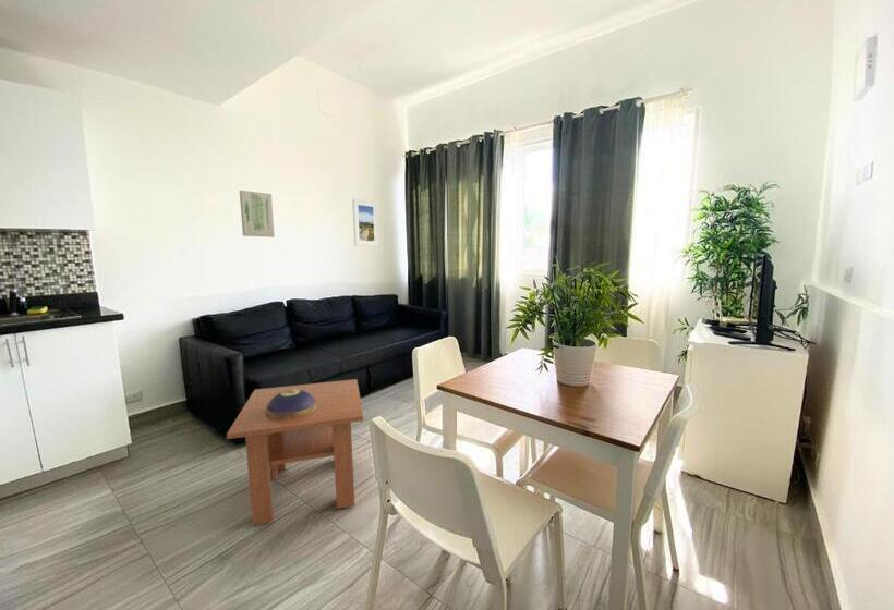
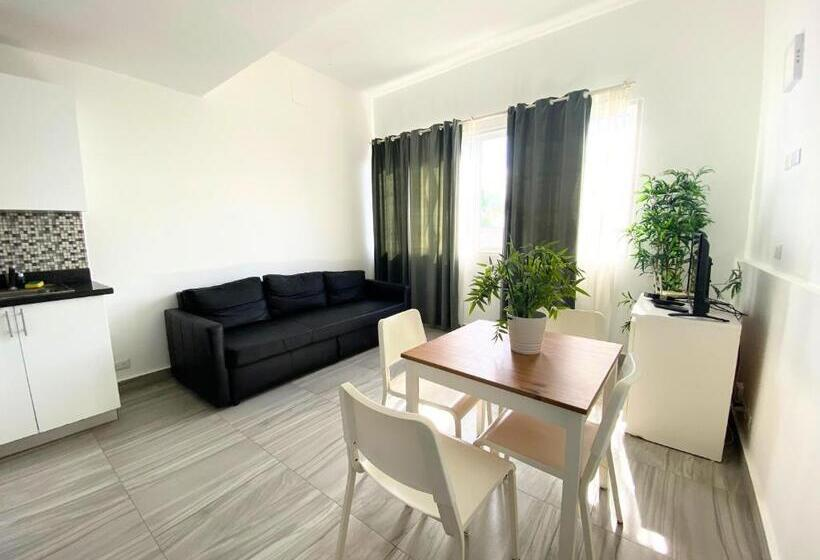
- decorative bowl (290, 400)
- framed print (365, 223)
- coffee table (306, 444)
- wall art (257, 213)
